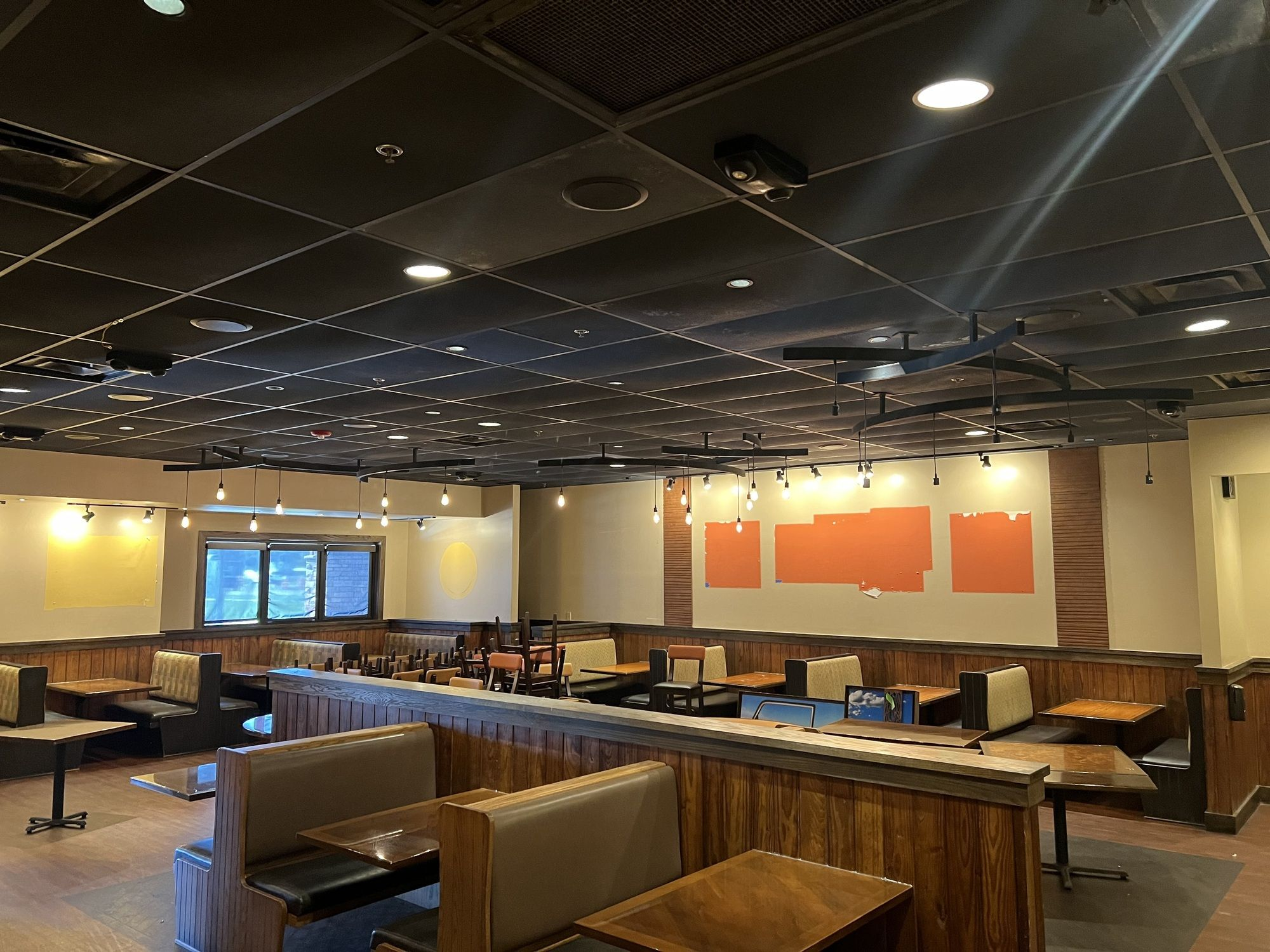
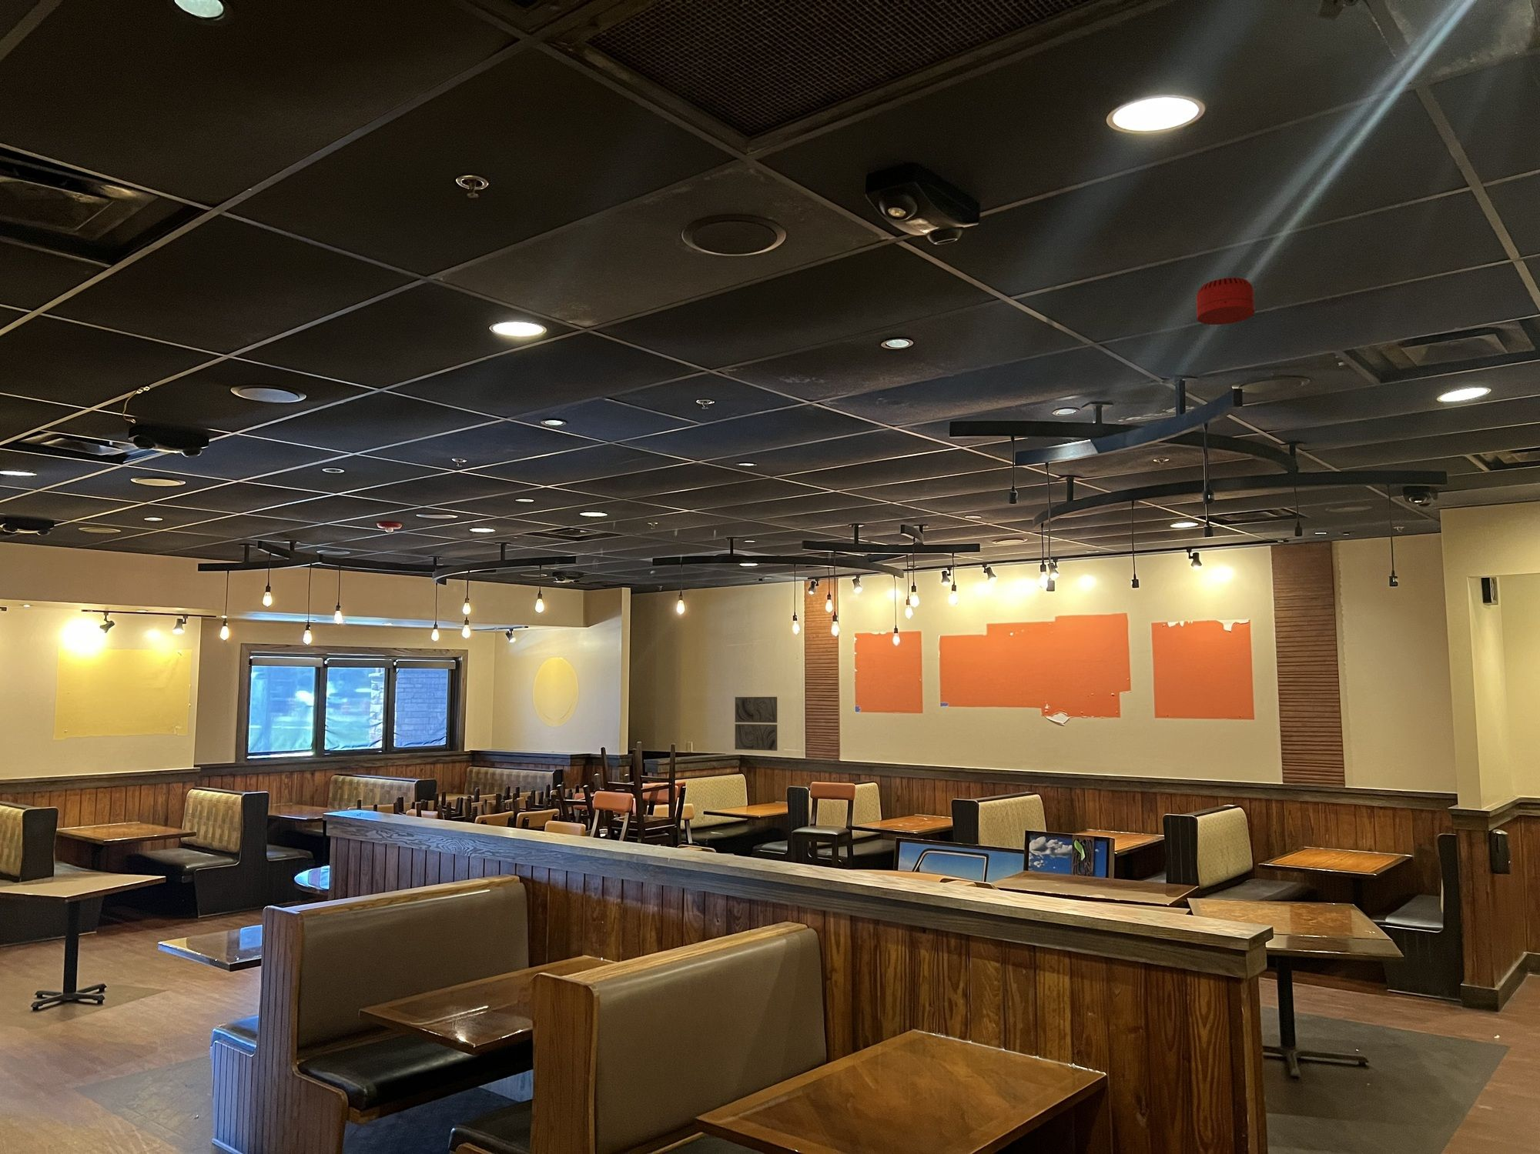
+ smoke detector (1225, 301)
+ wall art (755, 724)
